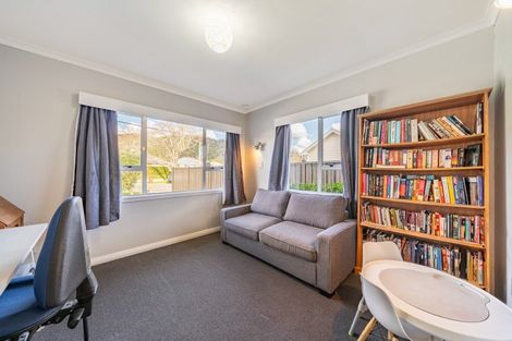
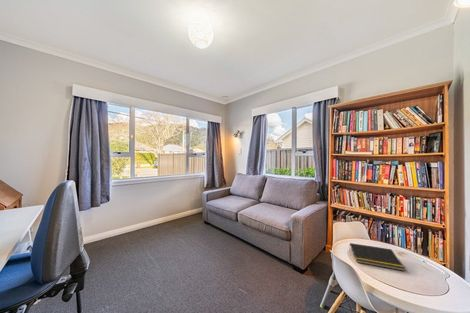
+ notepad (374, 255)
